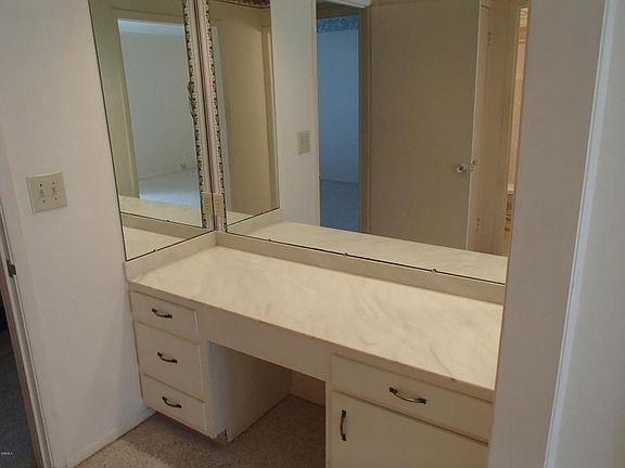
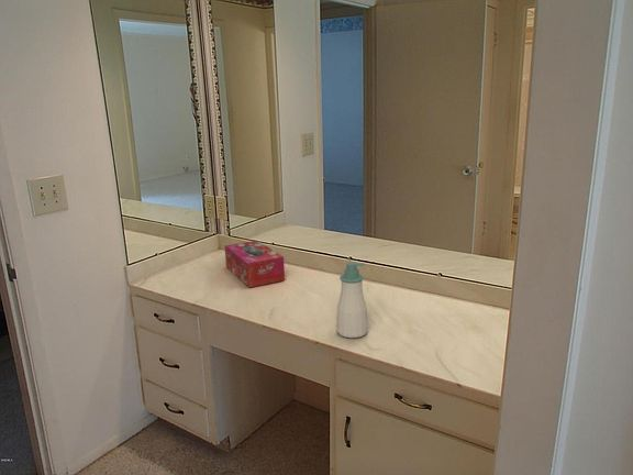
+ soap bottle (352, 298)
+ tissue box (253, 262)
